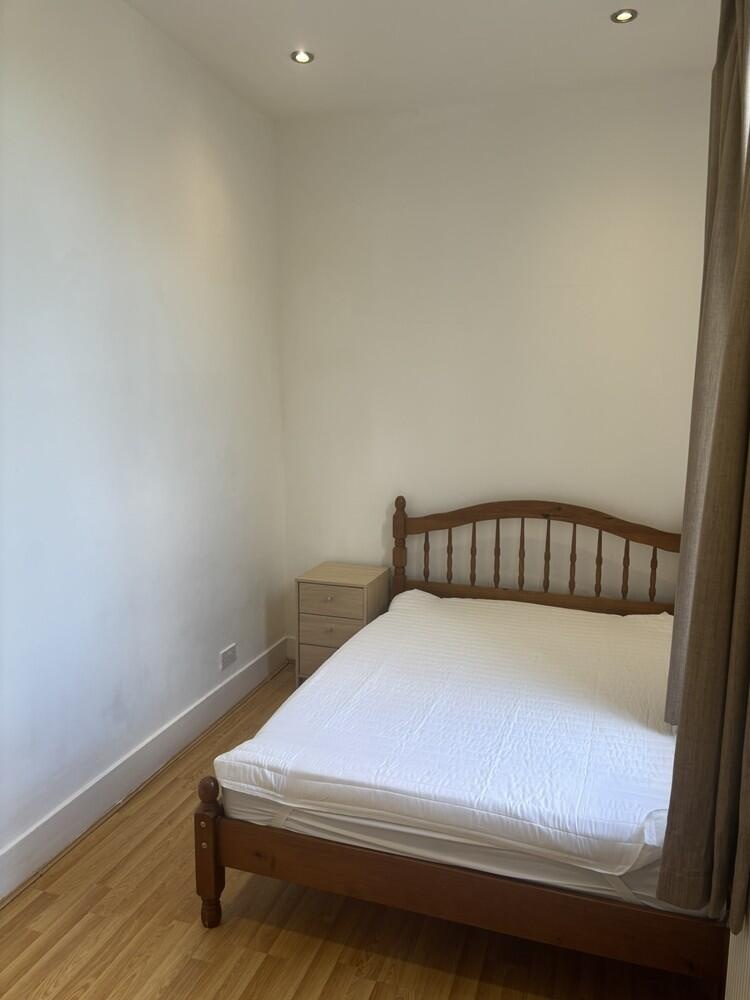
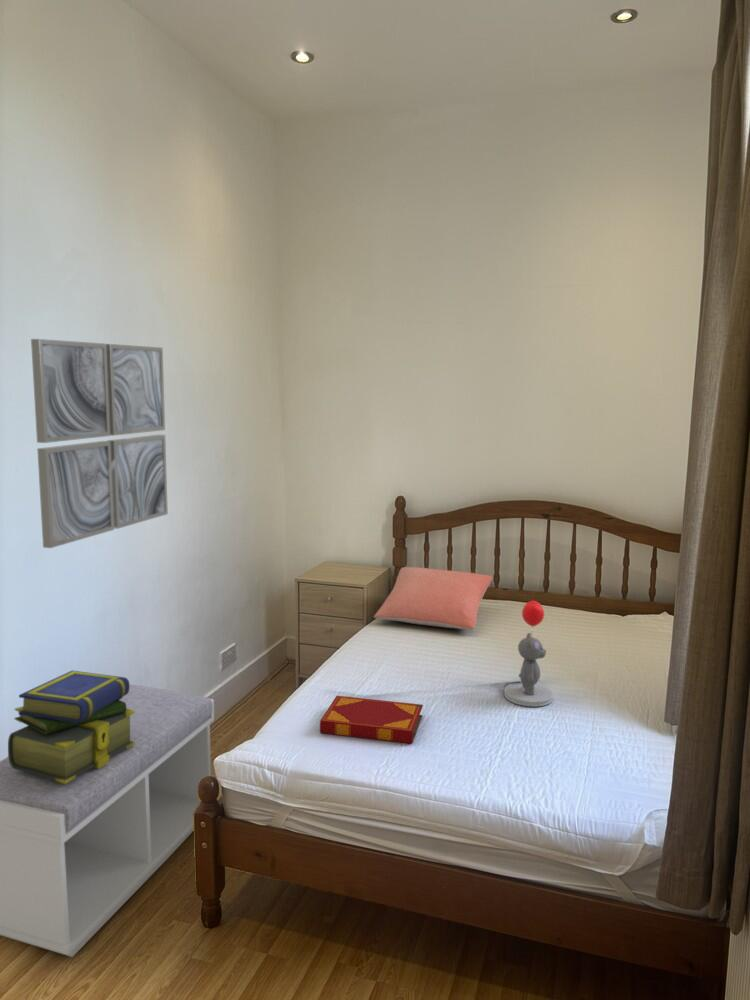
+ stack of books (73, 718)
+ hardback book (372, 718)
+ pillow (434, 596)
+ wall art (108, 440)
+ bench (103, 802)
+ teddy bear (530, 651)
